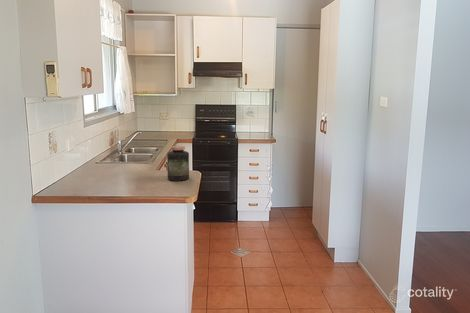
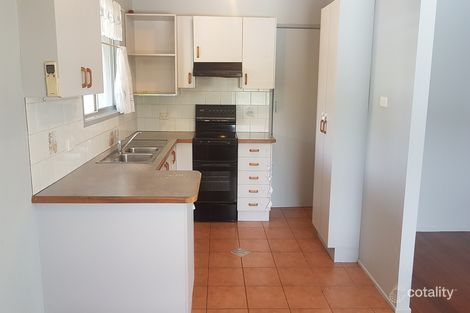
- jar (178, 162)
